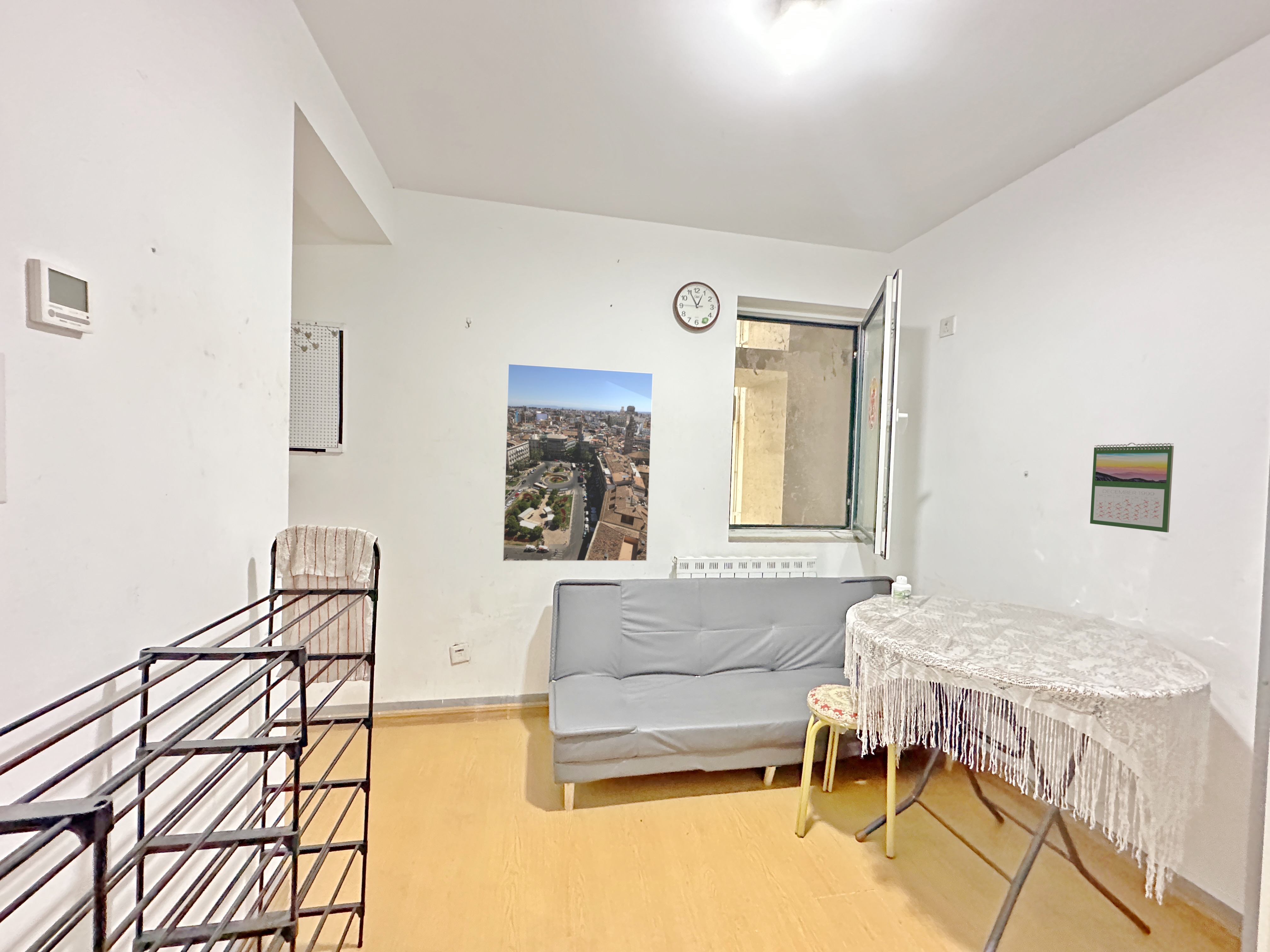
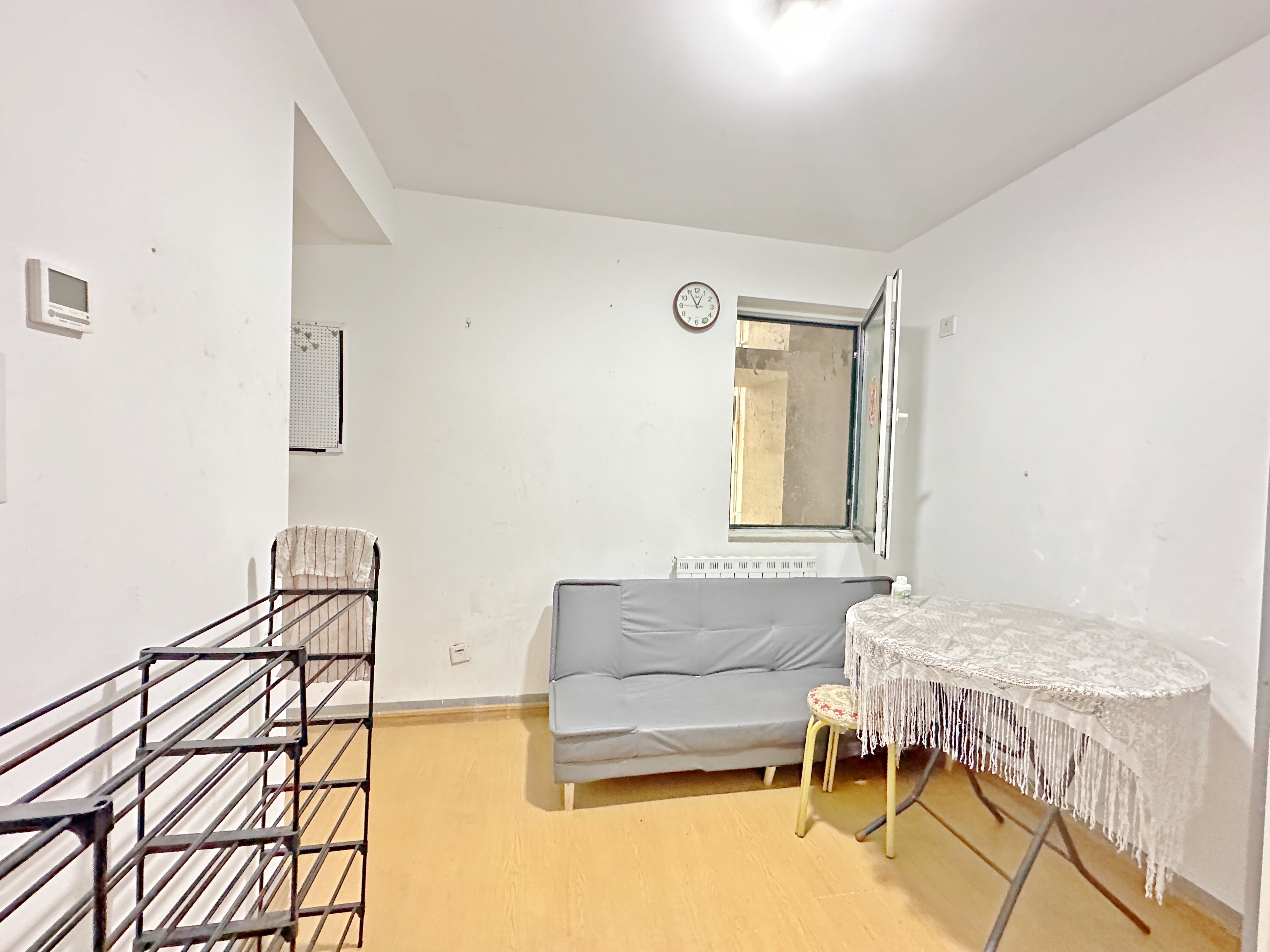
- calendar (1129, 485)
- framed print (579, 465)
